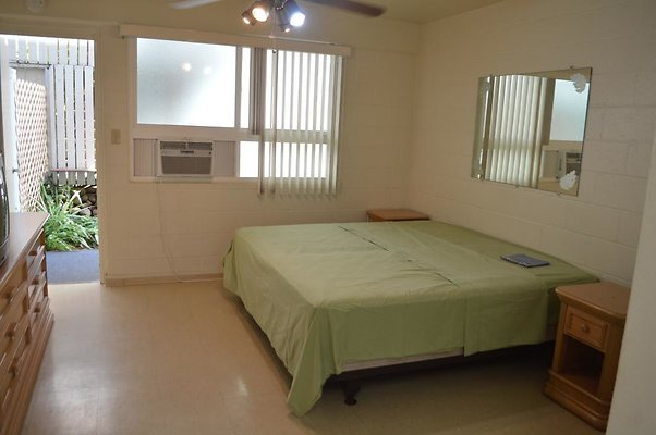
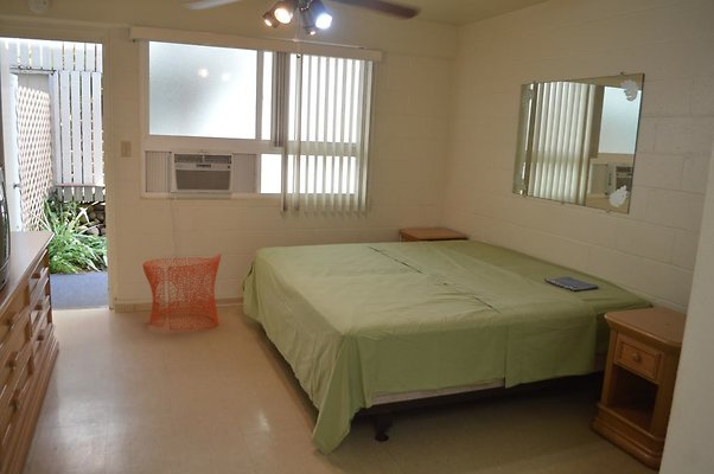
+ laundry basket (183, 287)
